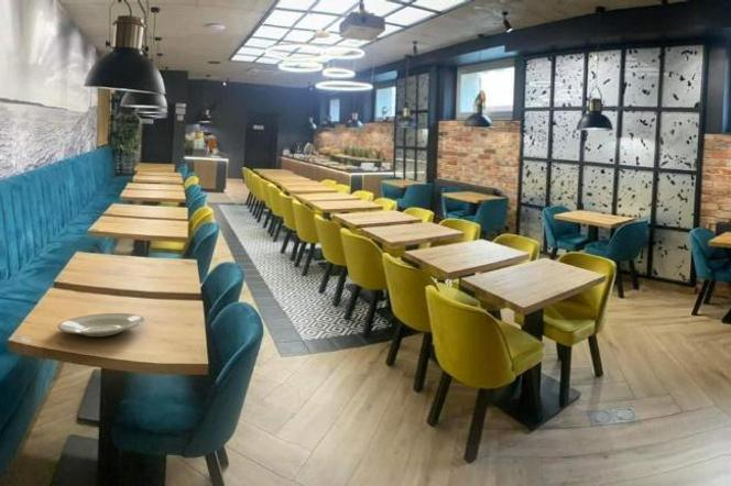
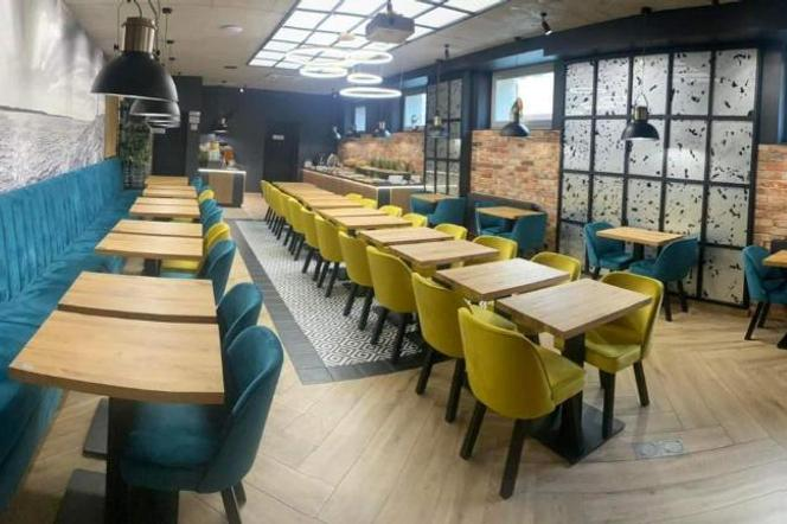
- plate (102, 327)
